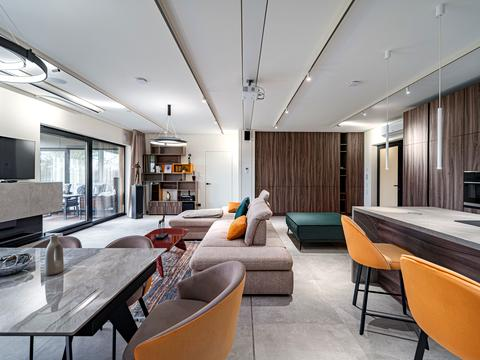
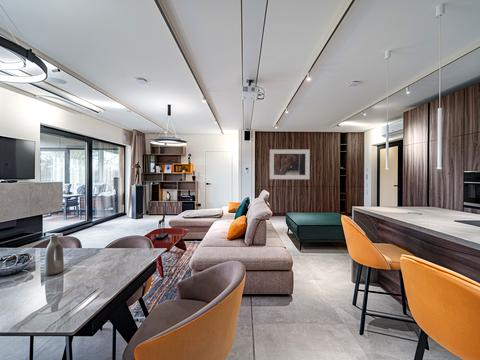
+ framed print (289, 164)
